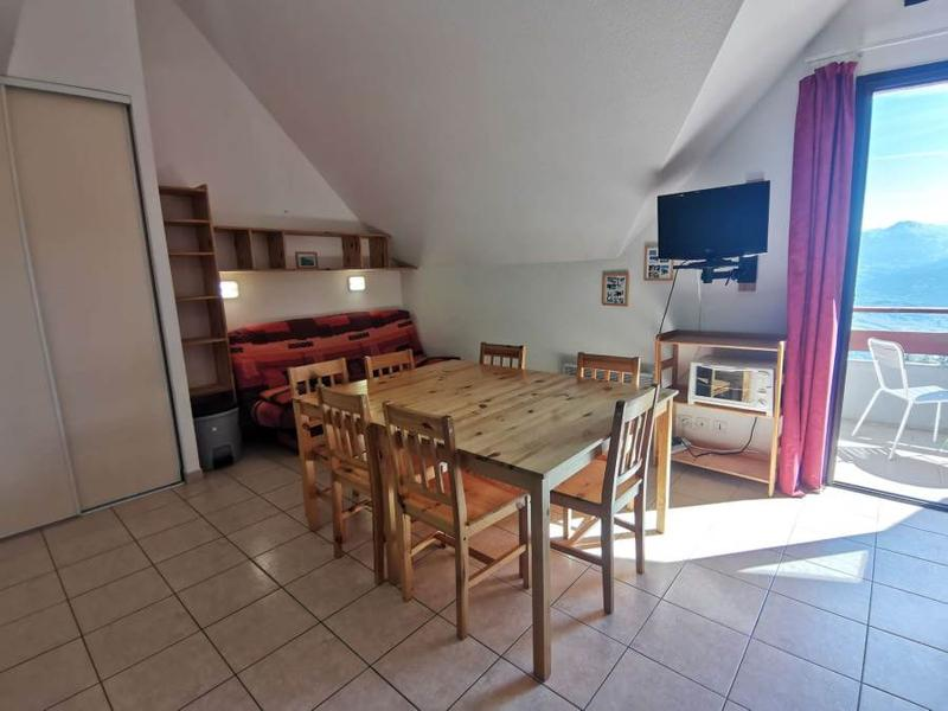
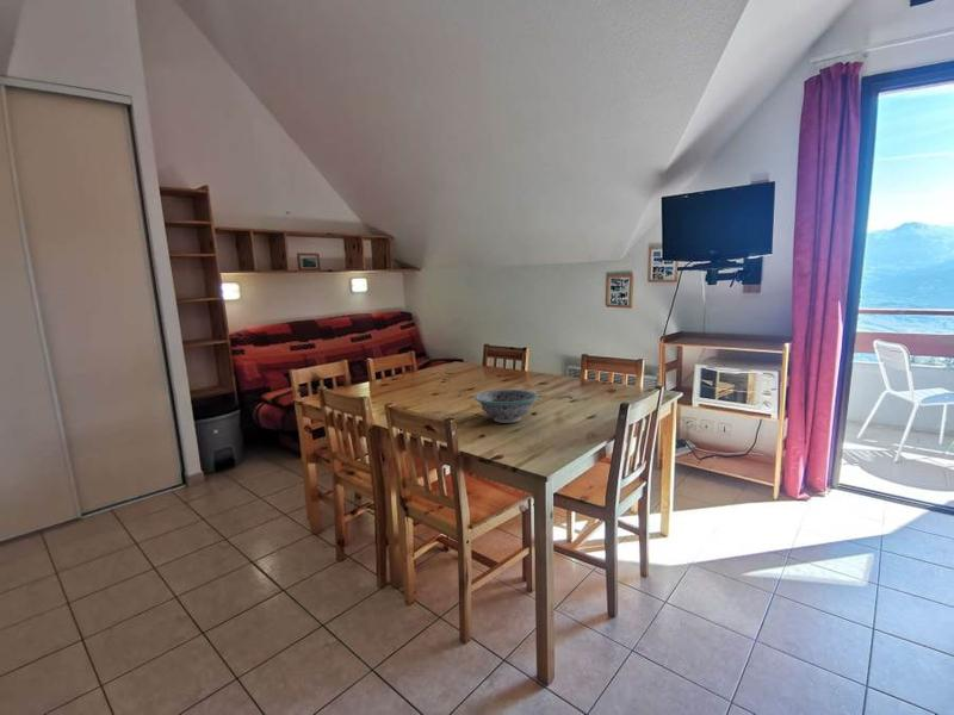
+ decorative bowl (507, 406)
